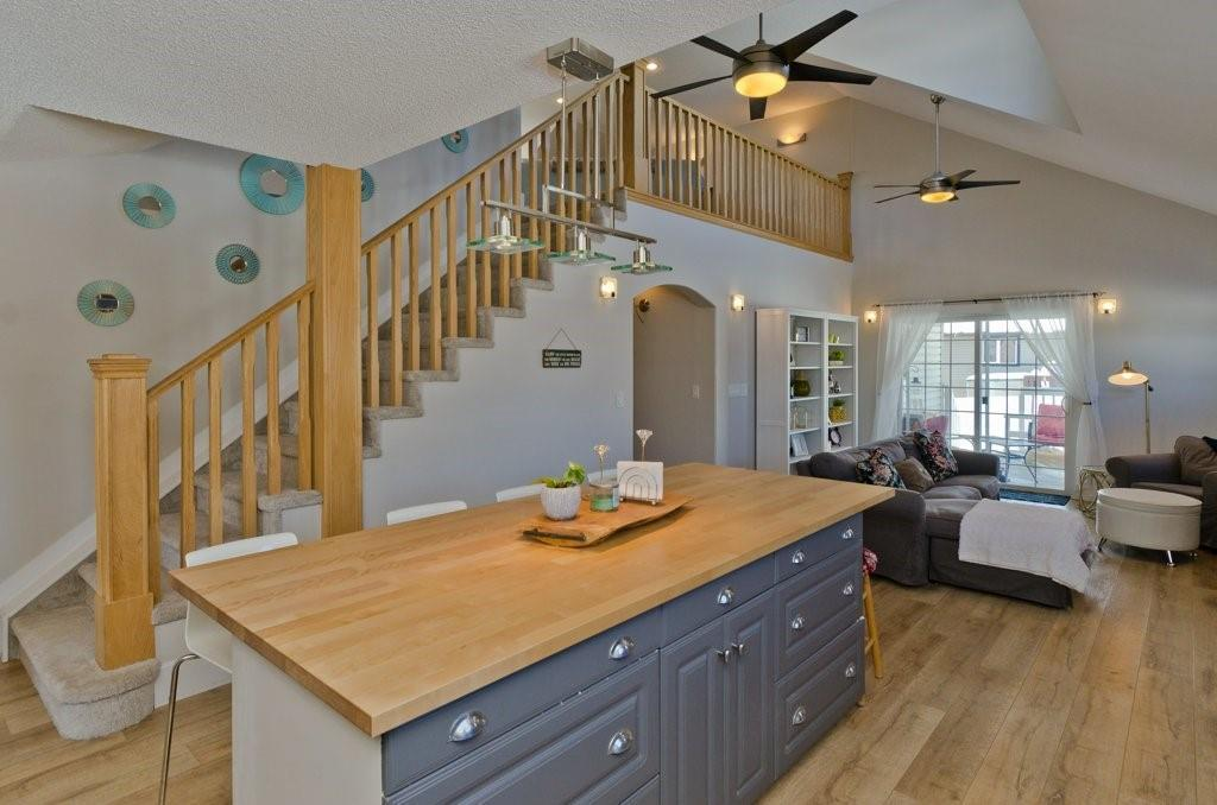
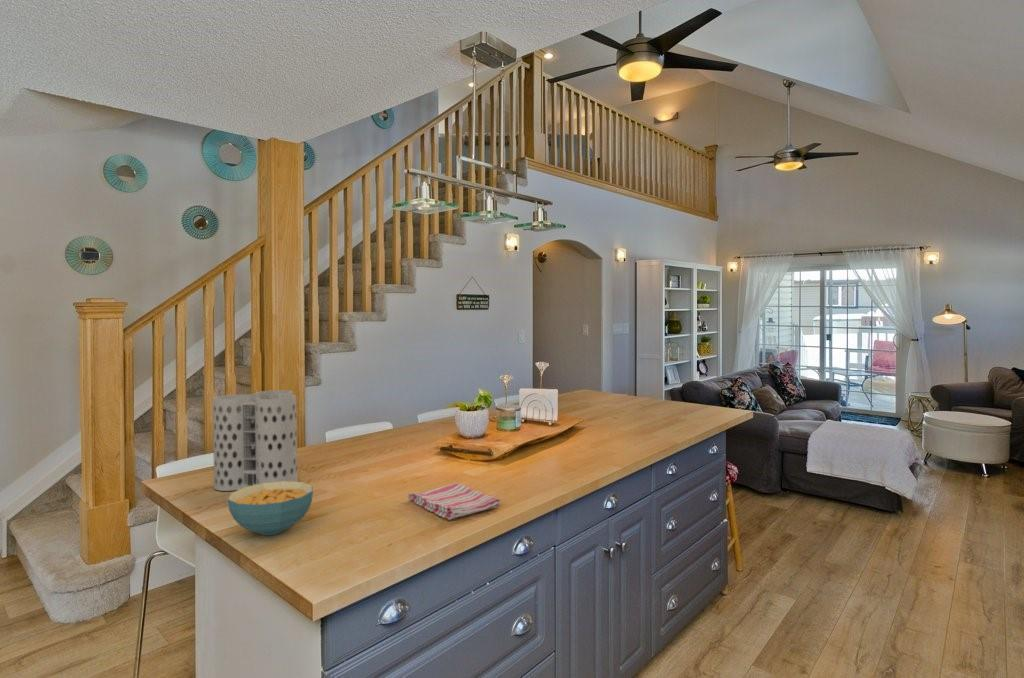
+ cereal bowl (272, 511)
+ dish towel (453, 497)
+ utensil holder (265, 439)
